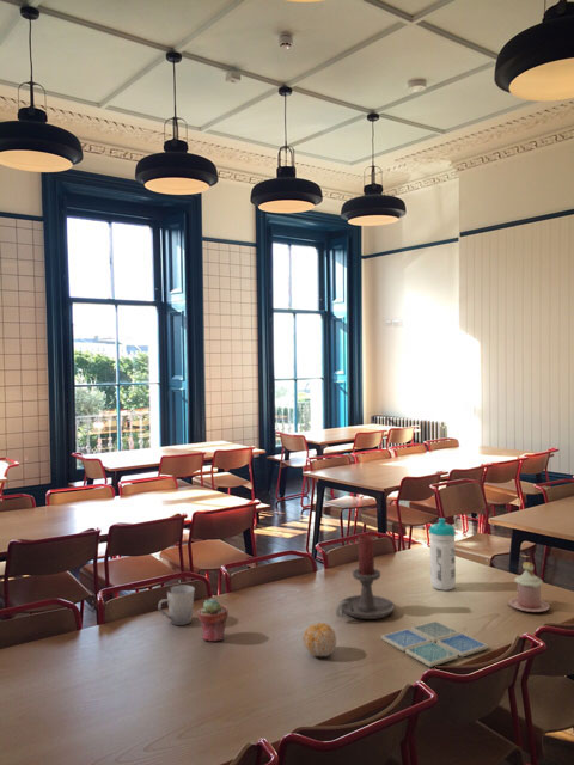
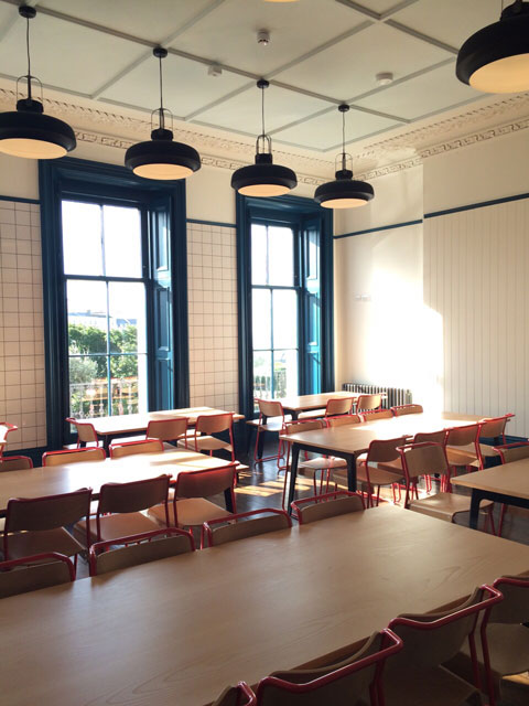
- water bottle (442, 552)
- fruit (319, 639)
- candle holder (361, 575)
- mug (529, 585)
- potted succulent (213, 618)
- cup (176, 606)
- drink coaster (433, 642)
